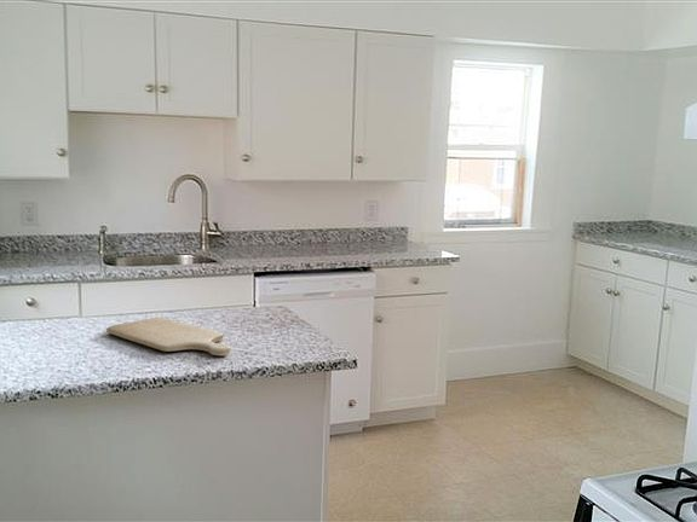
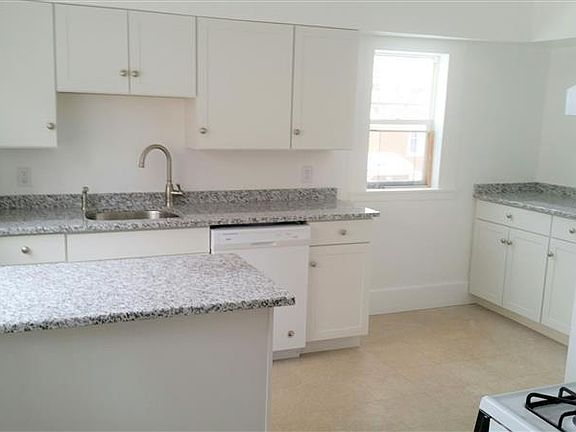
- chopping board (177, 336)
